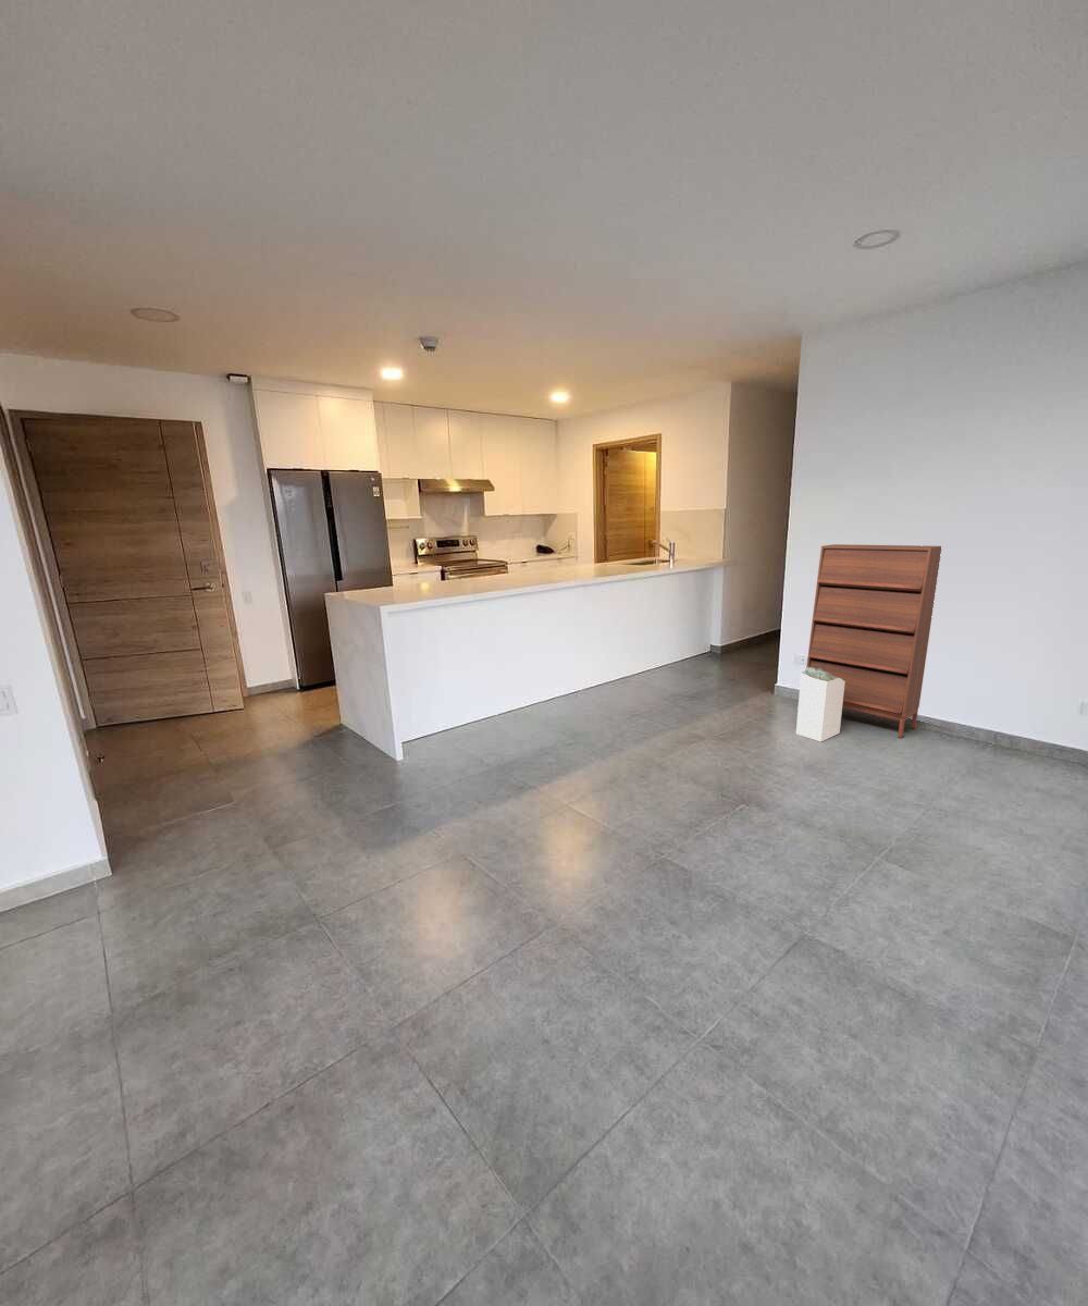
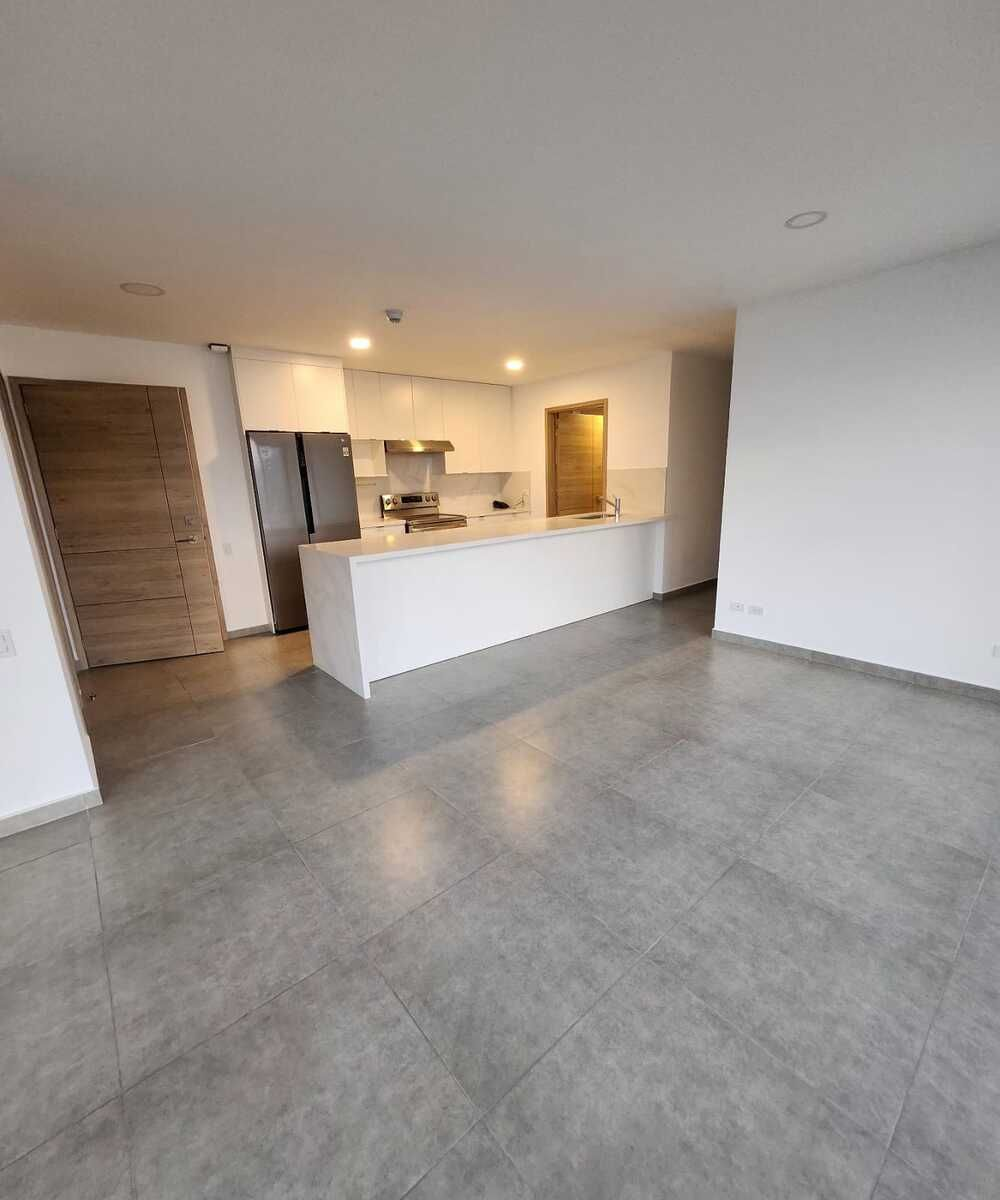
- shoe cabinet (865, 637)
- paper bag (820, 701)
